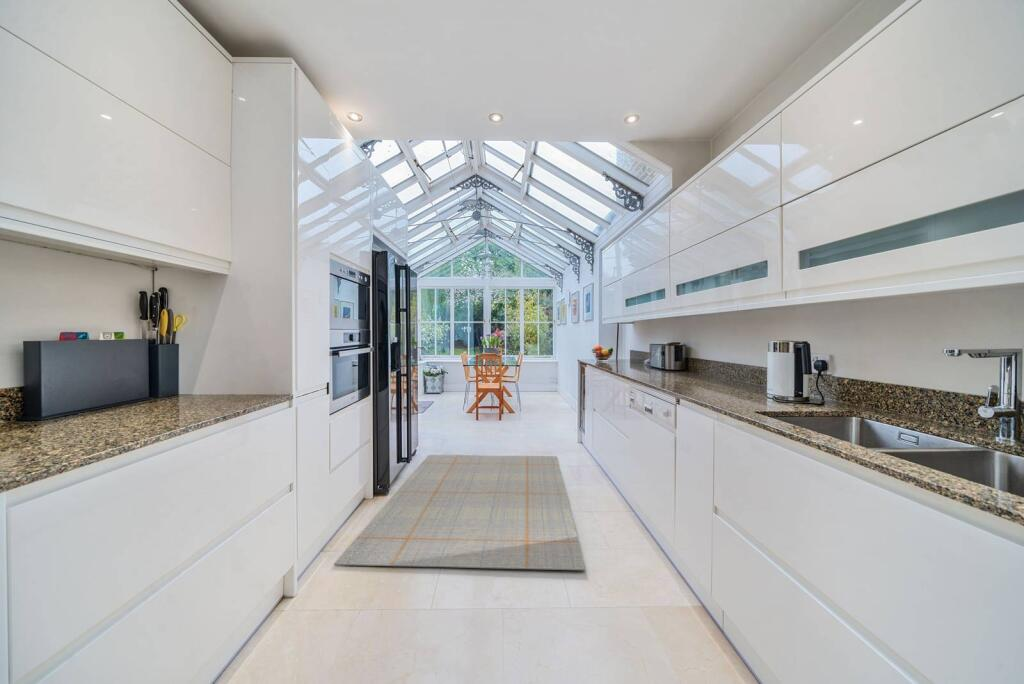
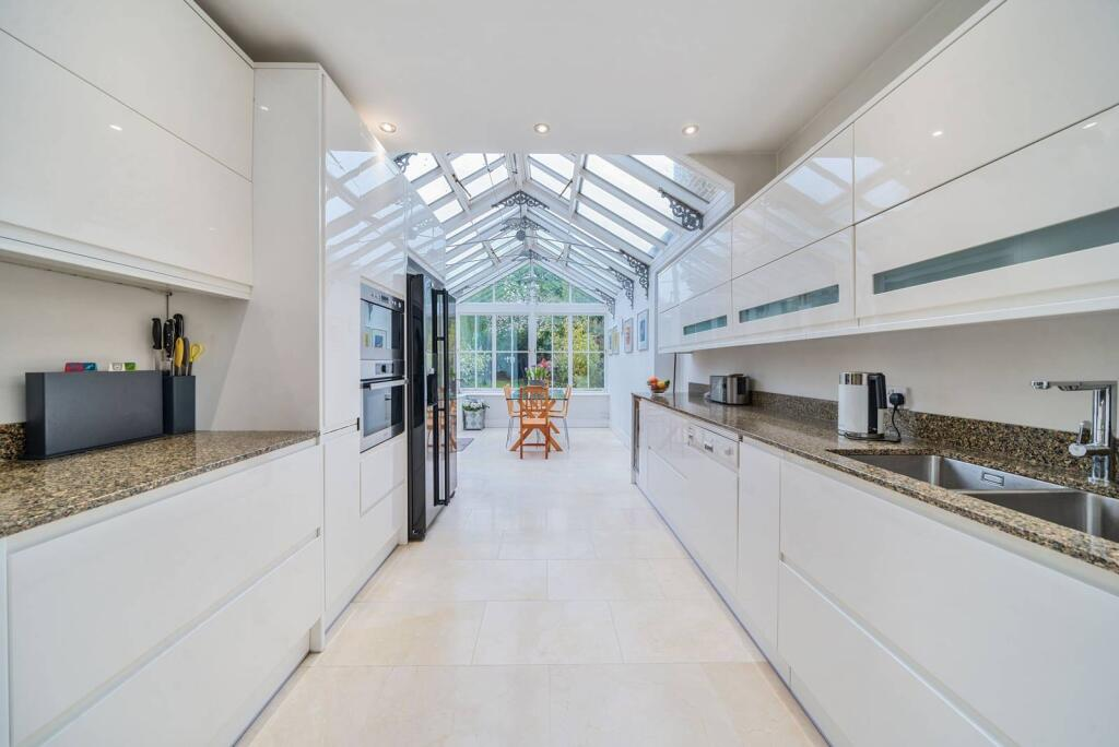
- rug (480, 492)
